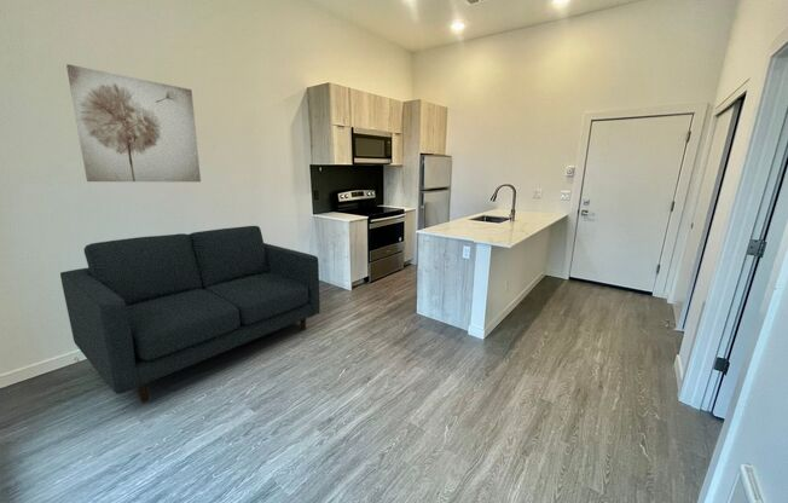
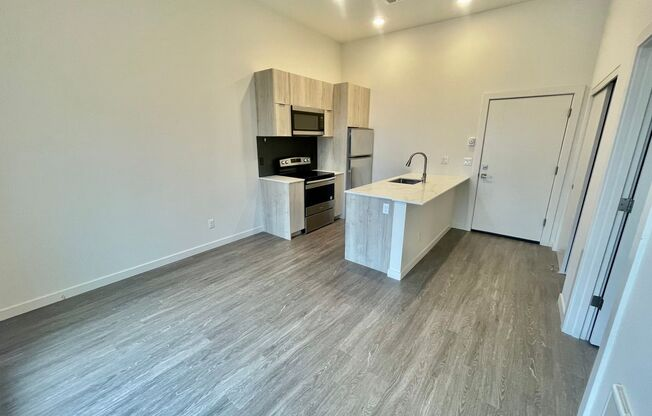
- wall art (143, 132)
- sofa (209, 293)
